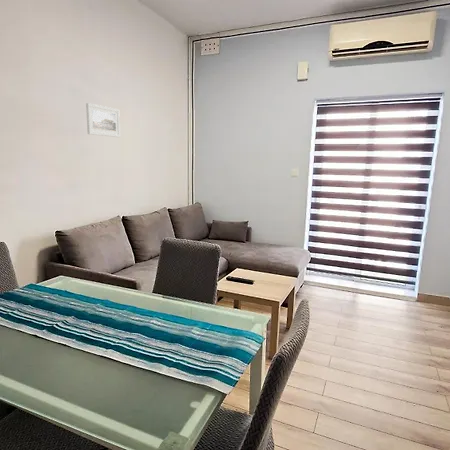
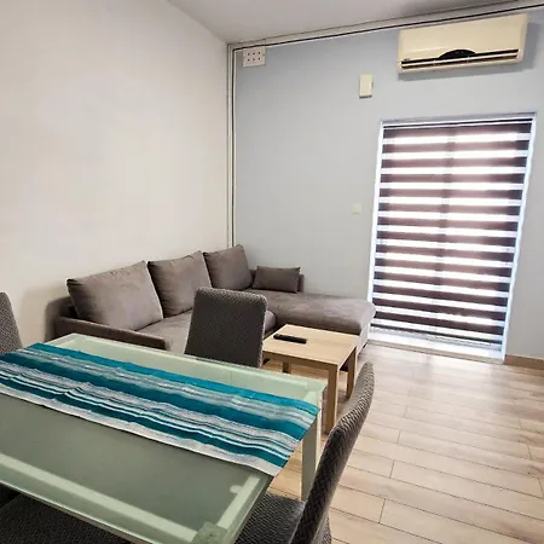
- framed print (104, 121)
